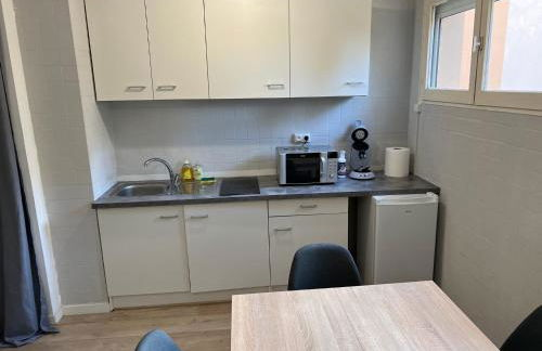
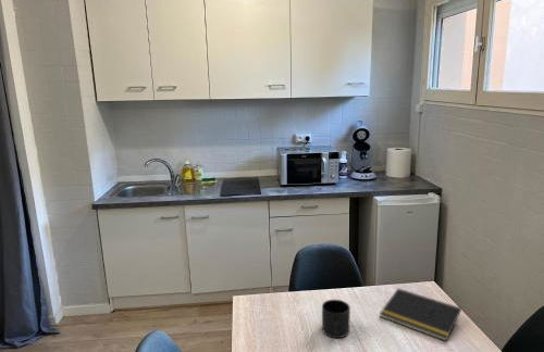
+ notepad (419, 312)
+ mug (335, 319)
